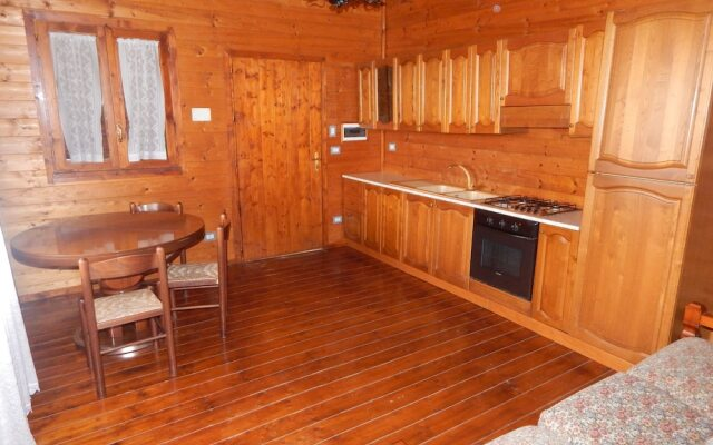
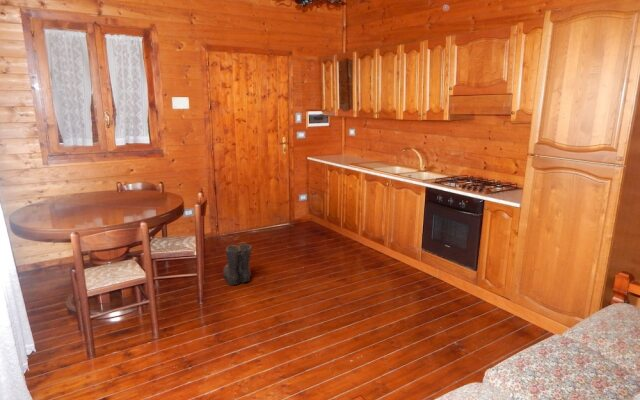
+ boots (237, 260)
